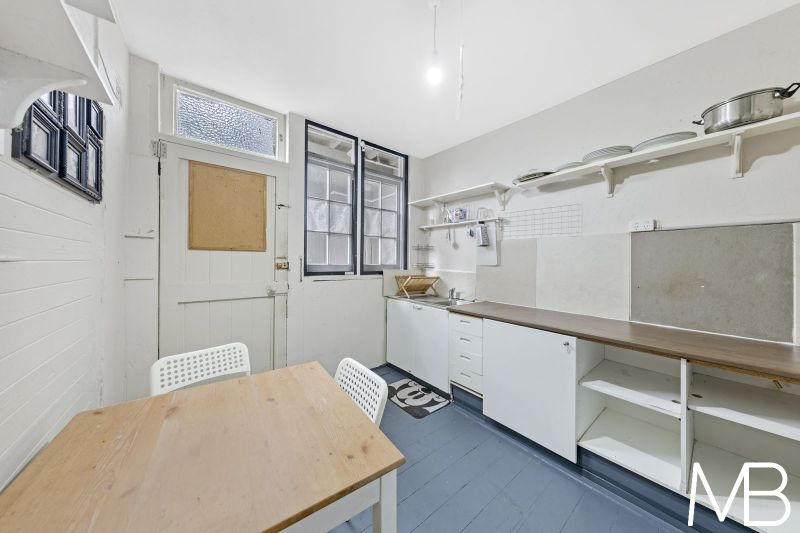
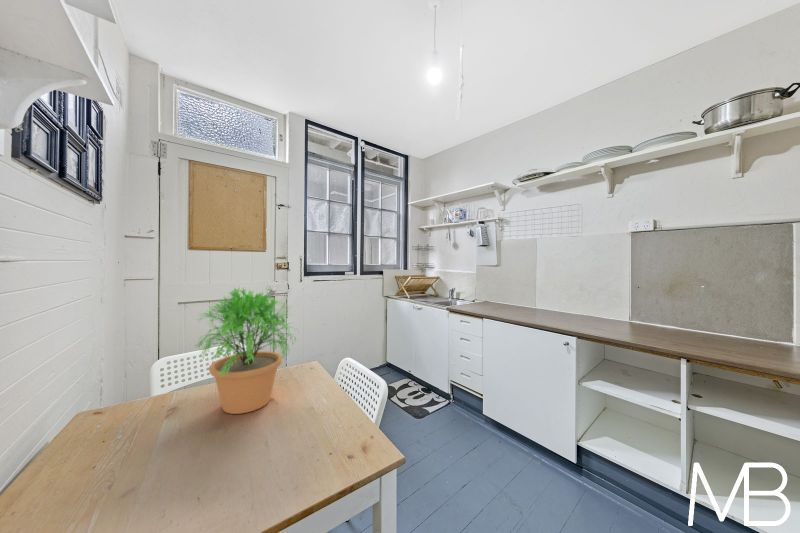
+ potted plant (248, 343)
